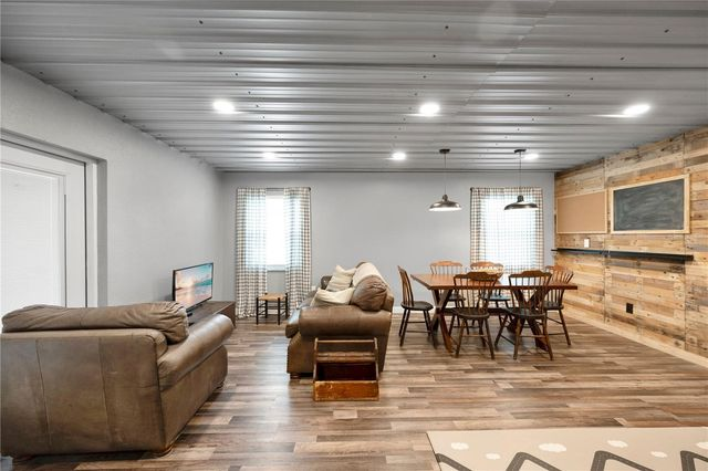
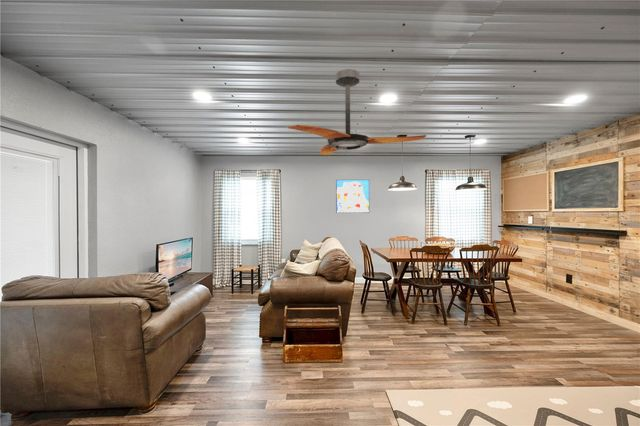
+ ceiling fan (349, 111)
+ wall art (352, 196)
